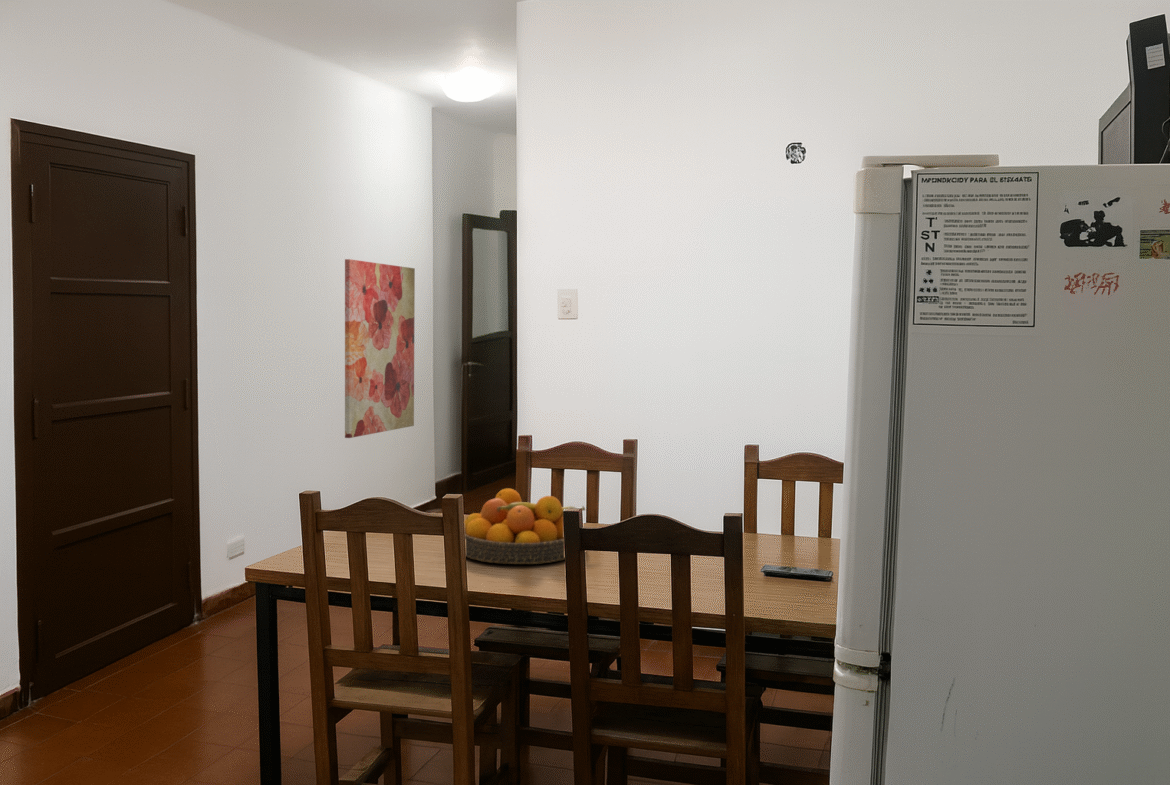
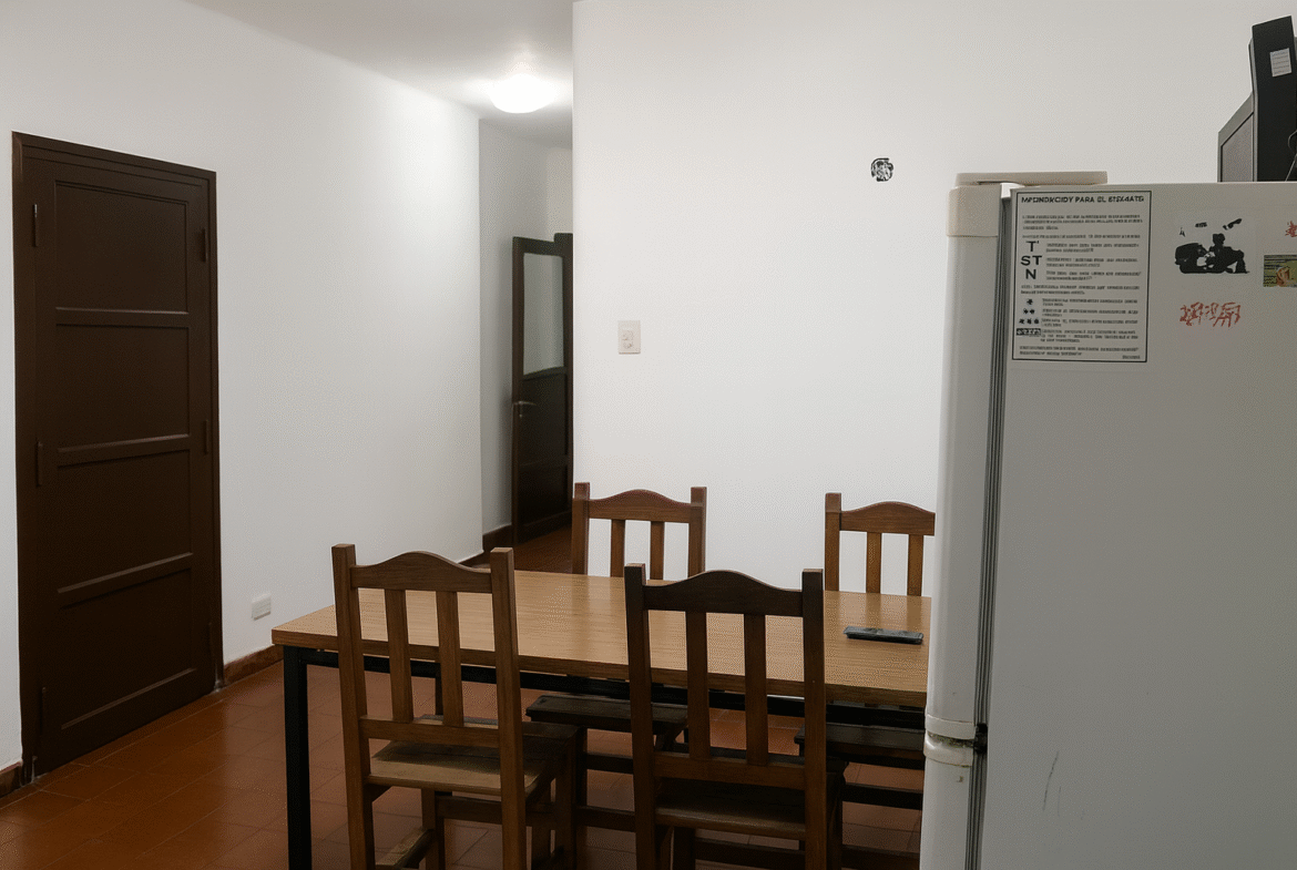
- wall art (381, 348)
- fruit bowl (520, 521)
